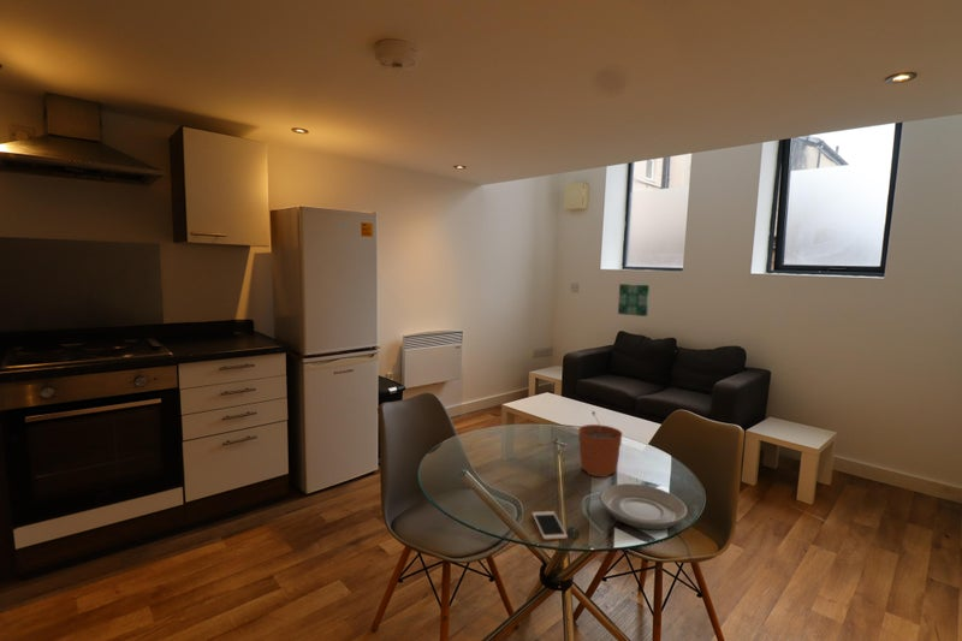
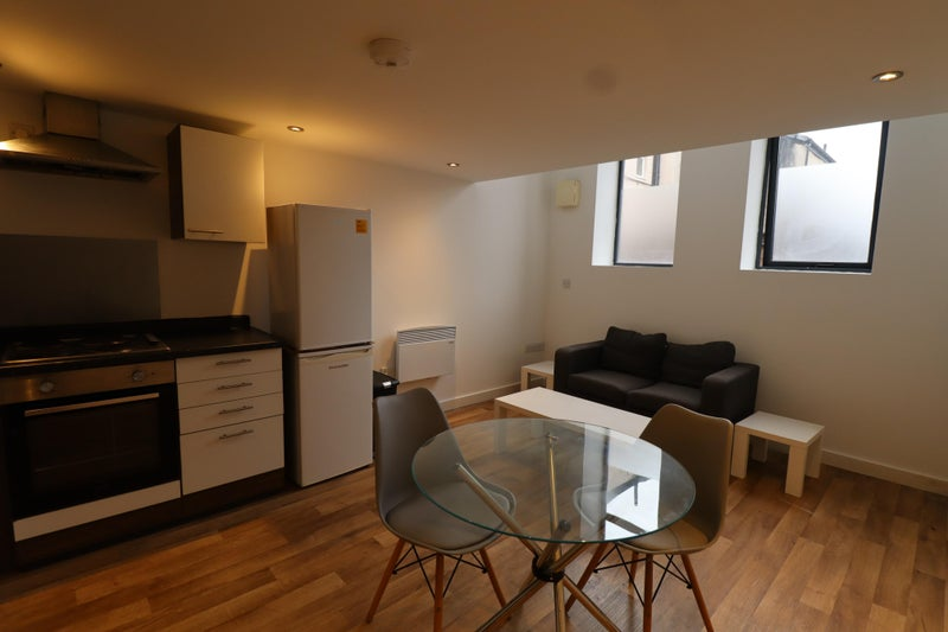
- plate (641, 508)
- cell phone (548, 524)
- wall art (633, 299)
- plant pot (599, 440)
